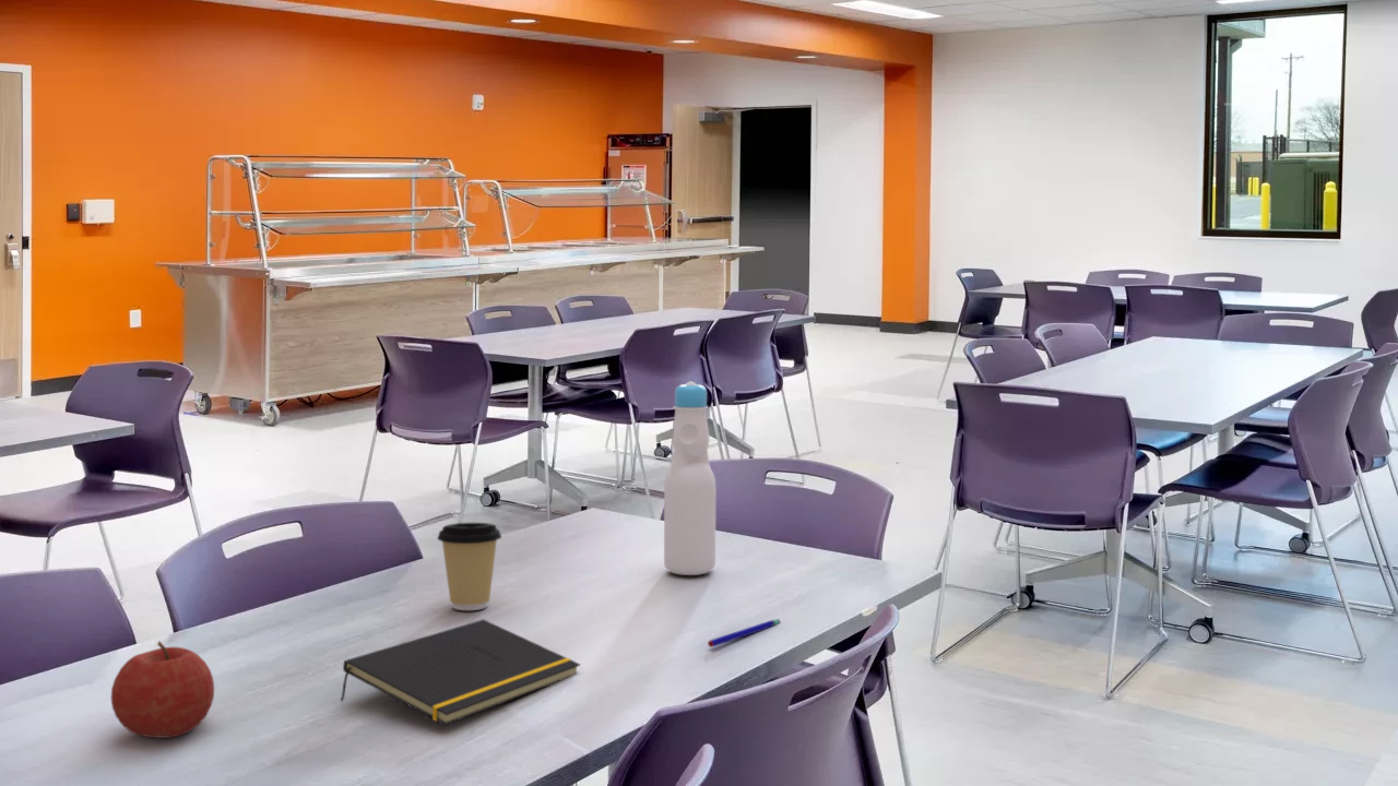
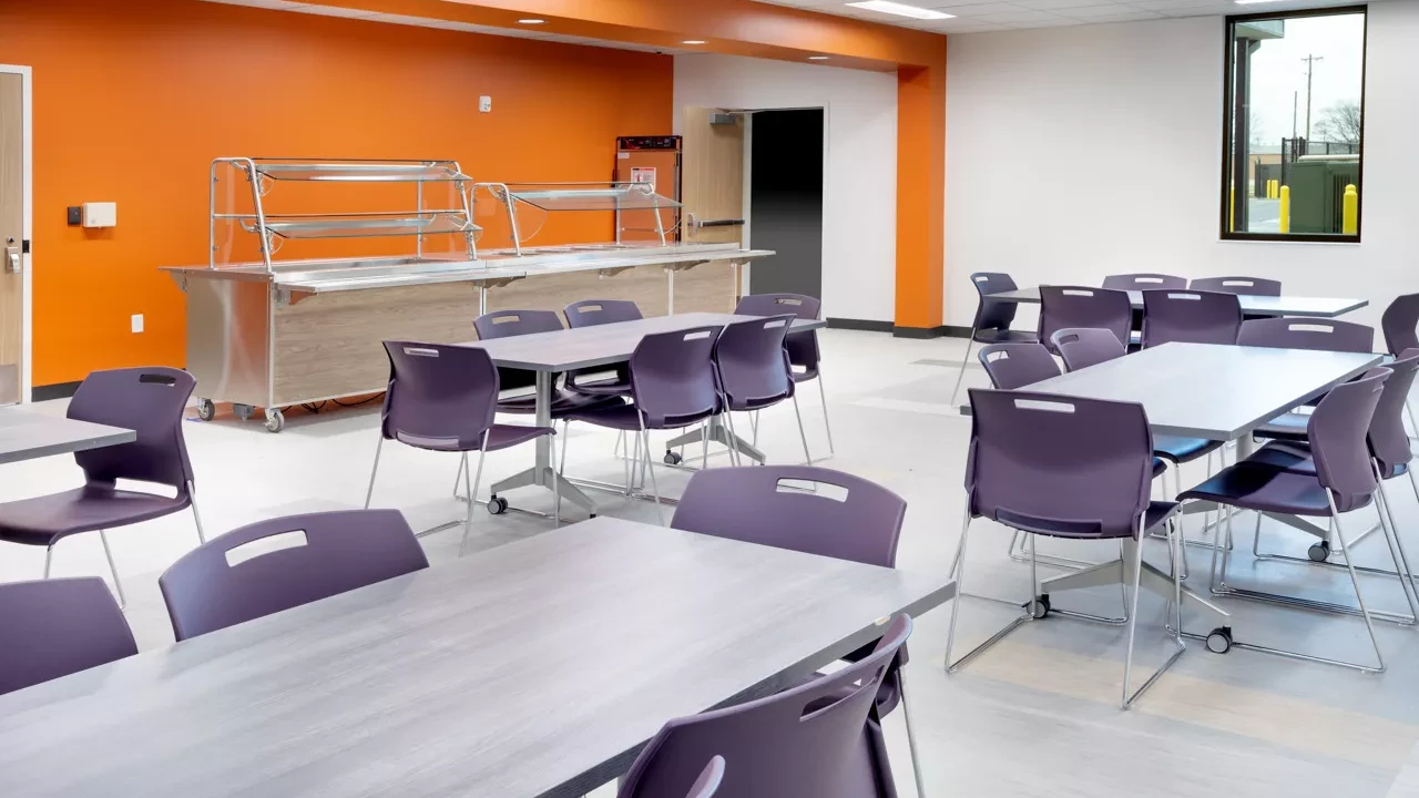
- coffee cup (470, 564)
- notepad (465, 667)
- pen (745, 632)
- fruit (163, 684)
- bottle (690, 476)
